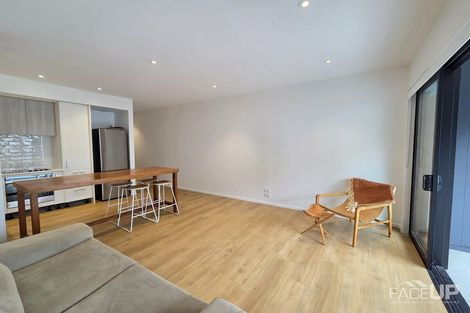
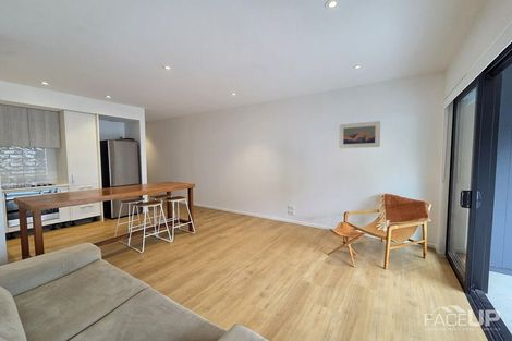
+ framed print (358, 135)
